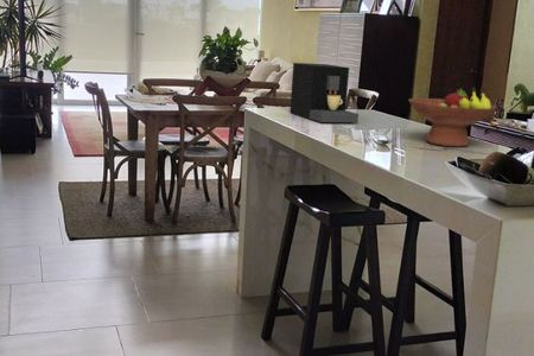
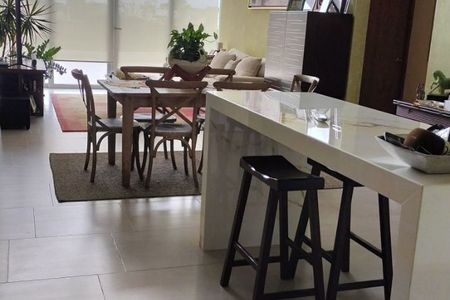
- coffee maker (324, 91)
- fruit bowl (450, 115)
